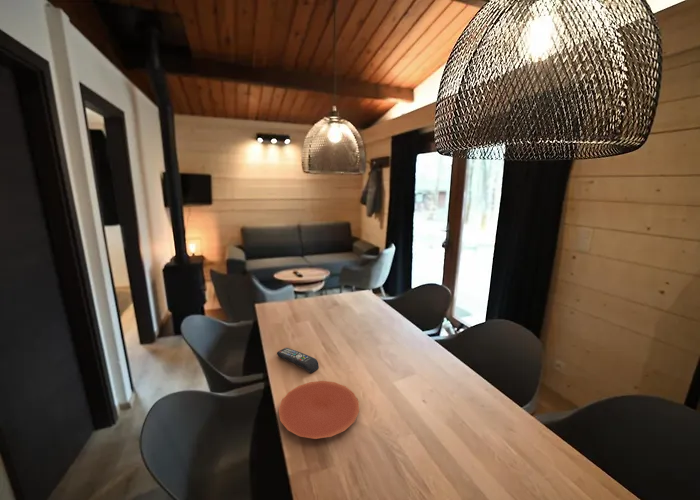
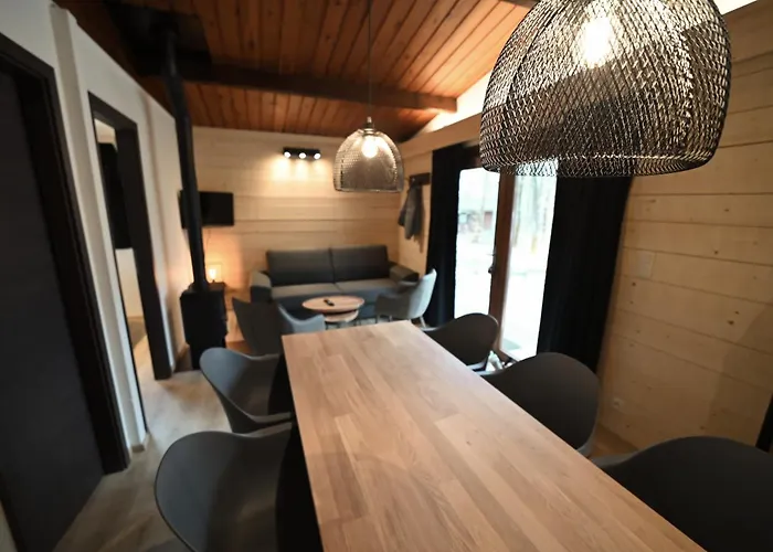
- remote control (297, 358)
- plate (319, 408)
